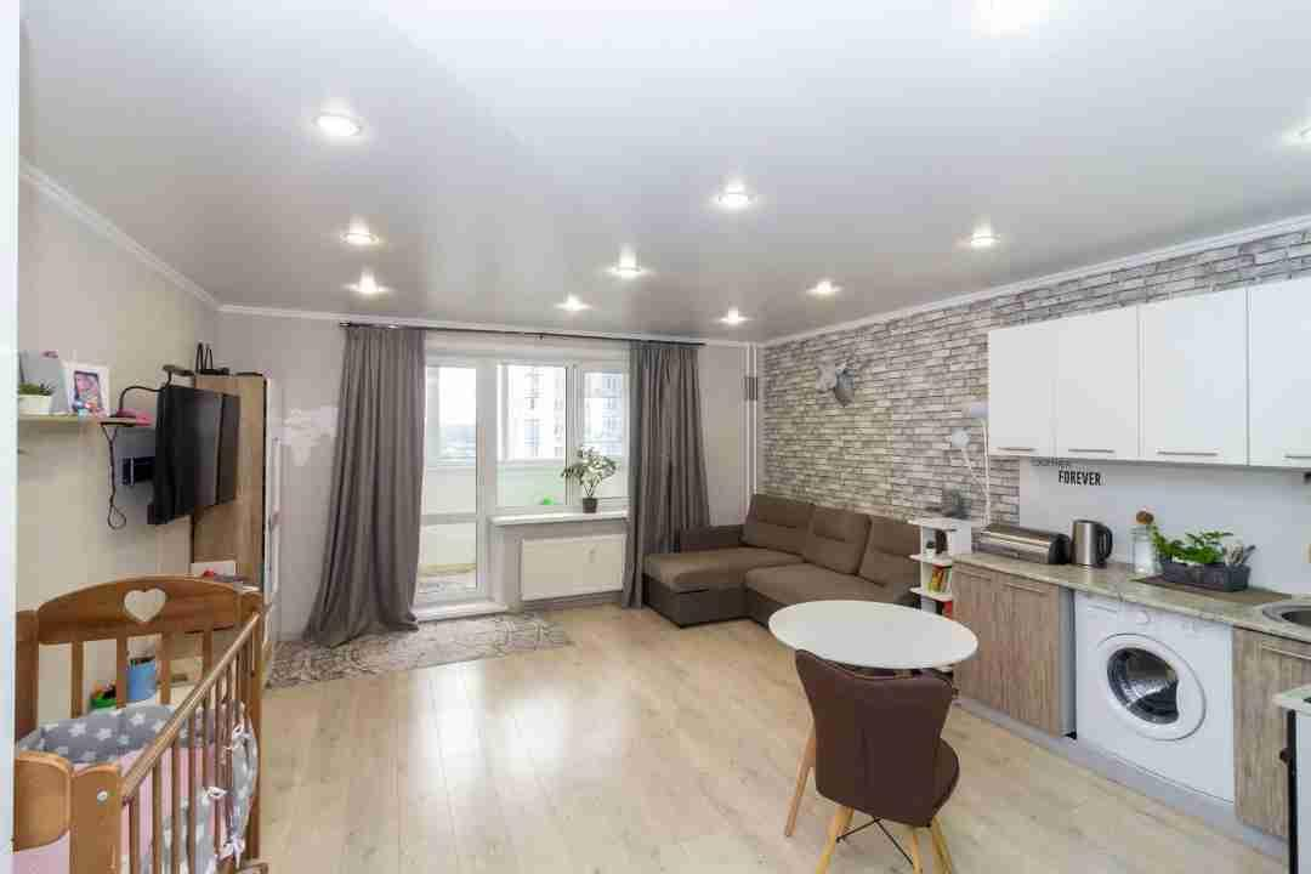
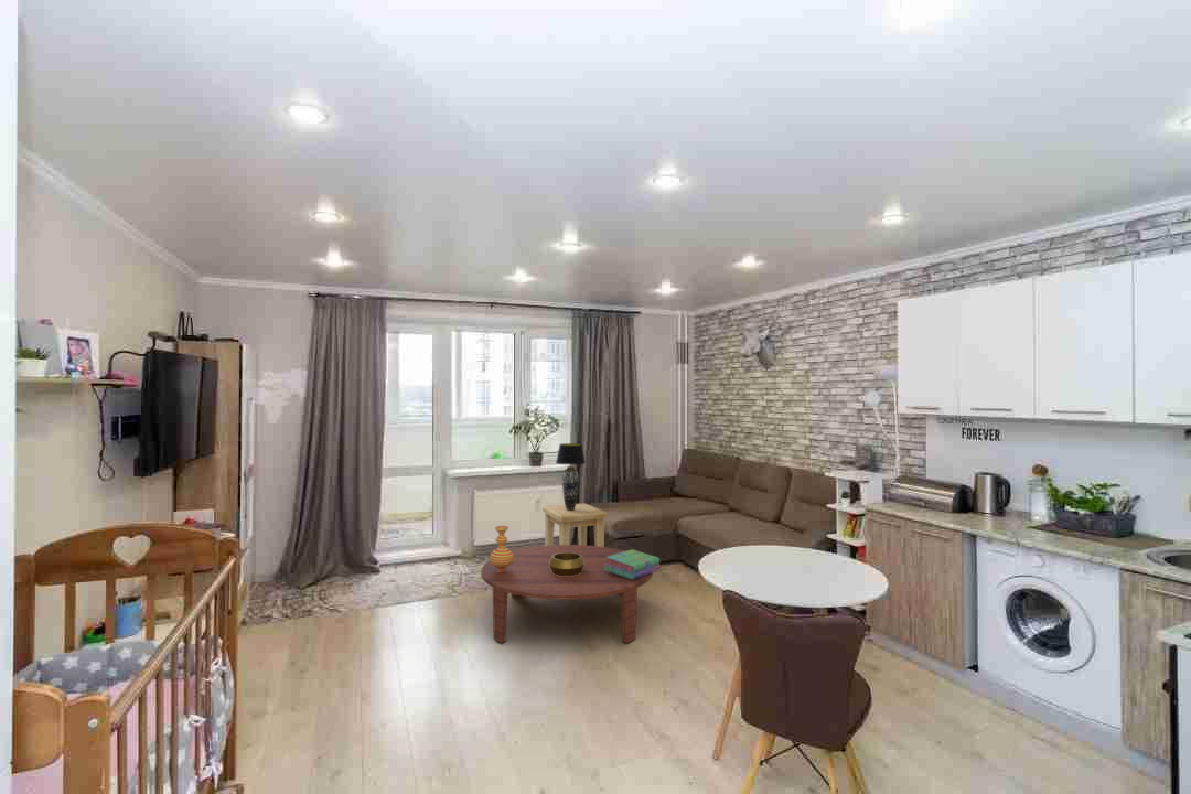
+ vase (501, 548)
+ table lamp (570, 476)
+ decorative bowl (567, 564)
+ coffee table (567, 590)
+ side table (568, 536)
+ stack of books (632, 565)
